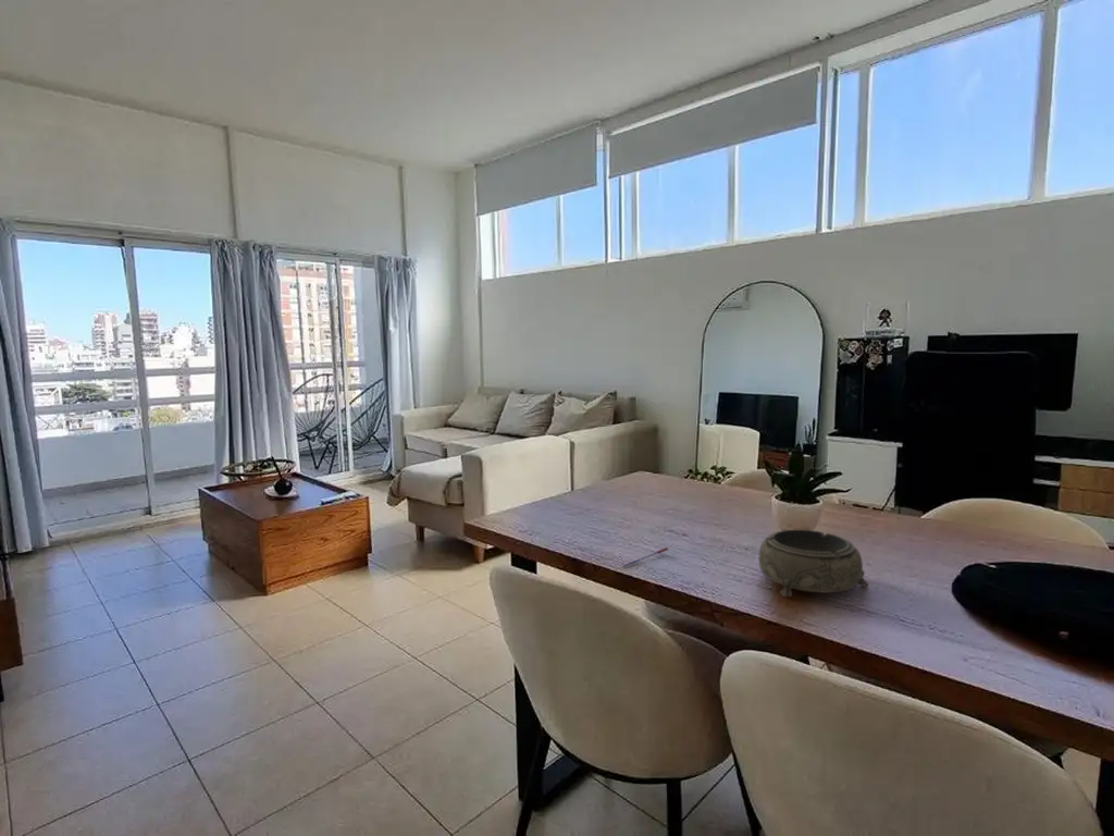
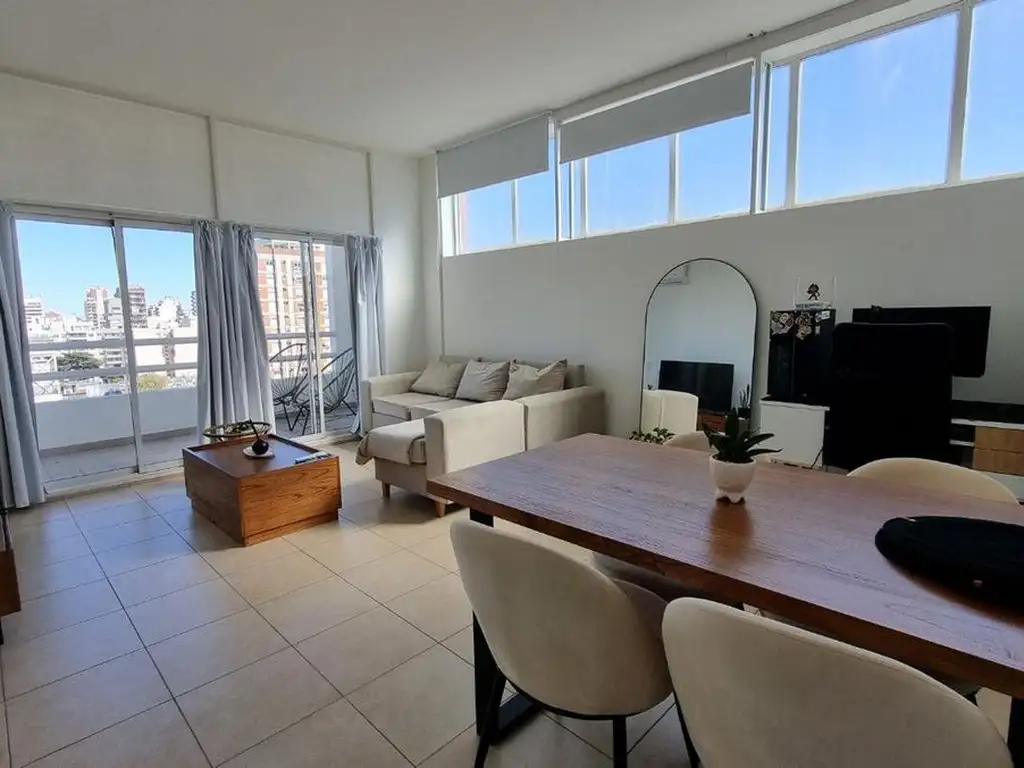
- pen (645, 556)
- decorative bowl (813, 561)
